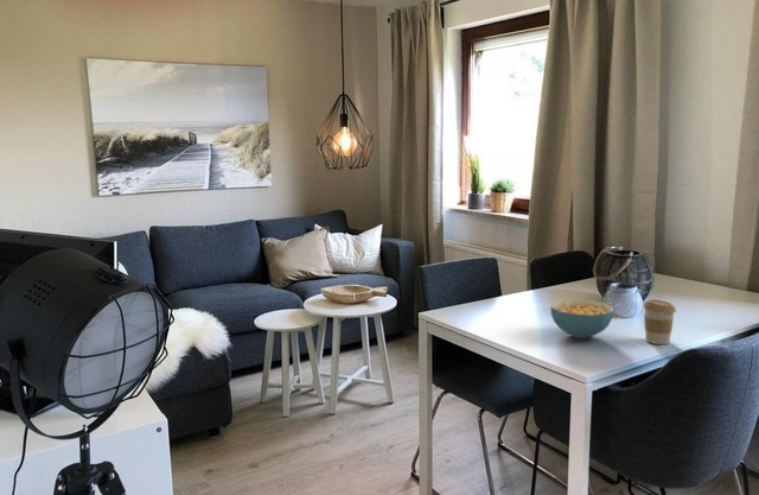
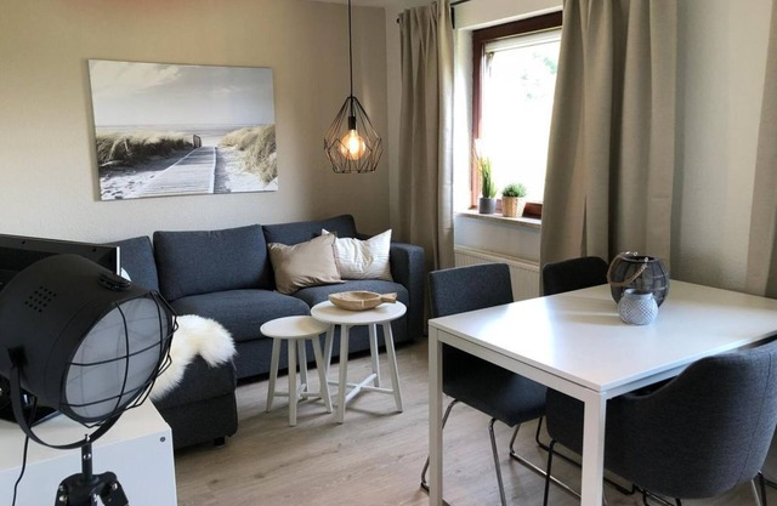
- cereal bowl (580, 321)
- coffee cup (658, 321)
